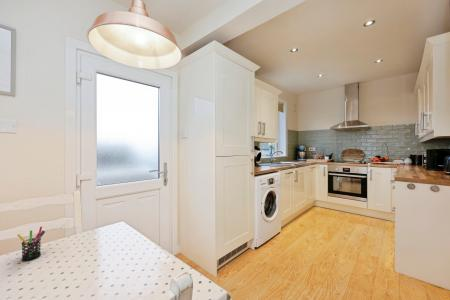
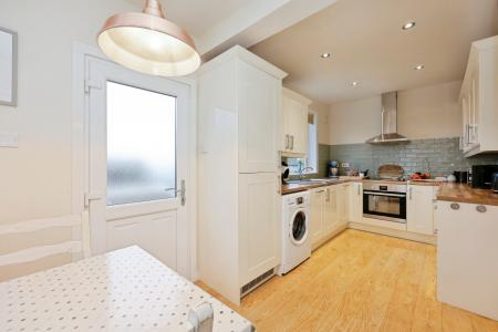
- pen holder (32, 242)
